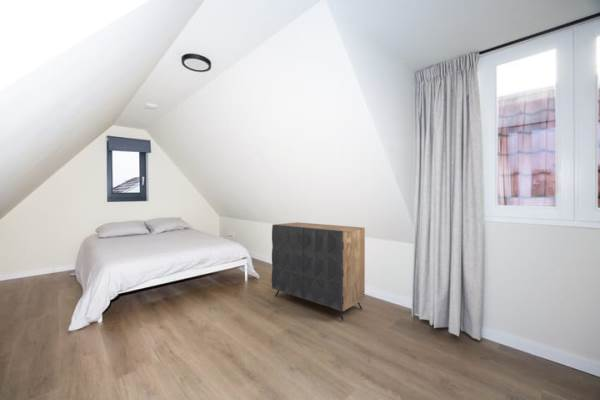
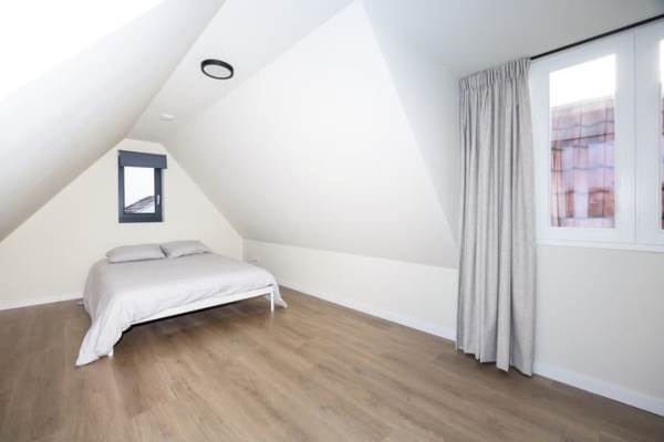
- dresser (315, 264)
